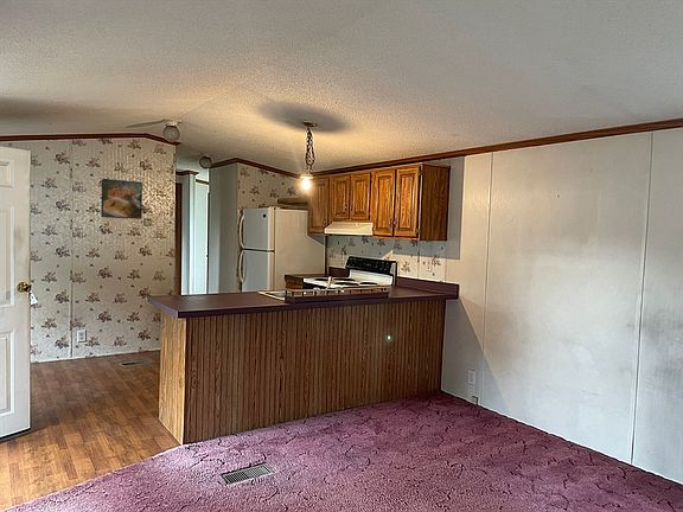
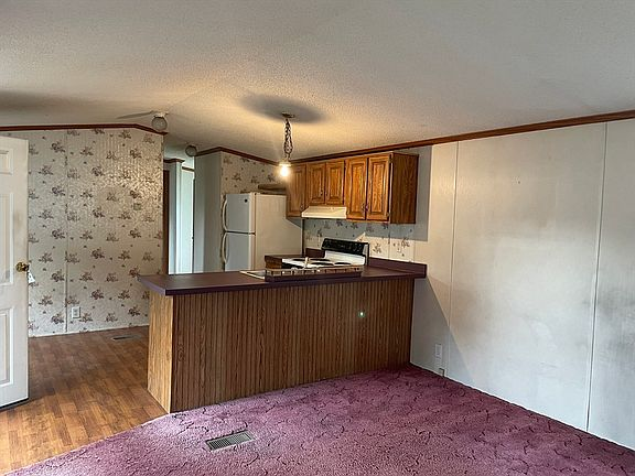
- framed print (122, 199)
